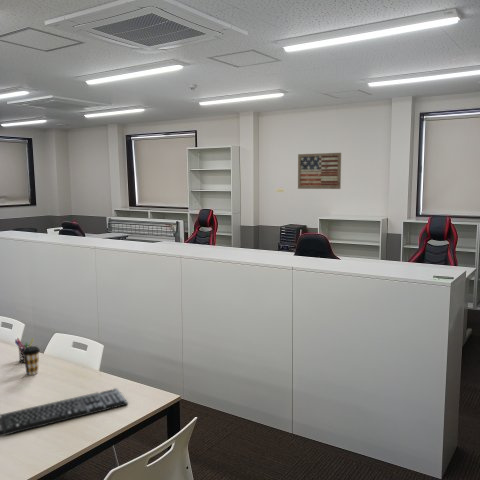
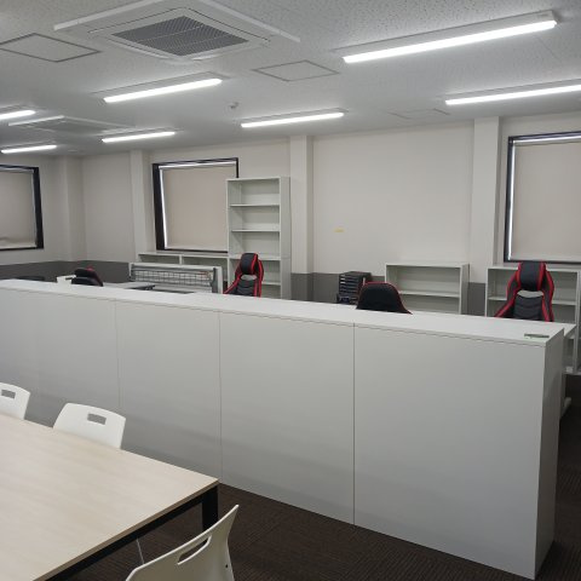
- wall art (318, 171)
- coffee cup (31, 360)
- pen holder (24, 348)
- keyboard (62, 409)
